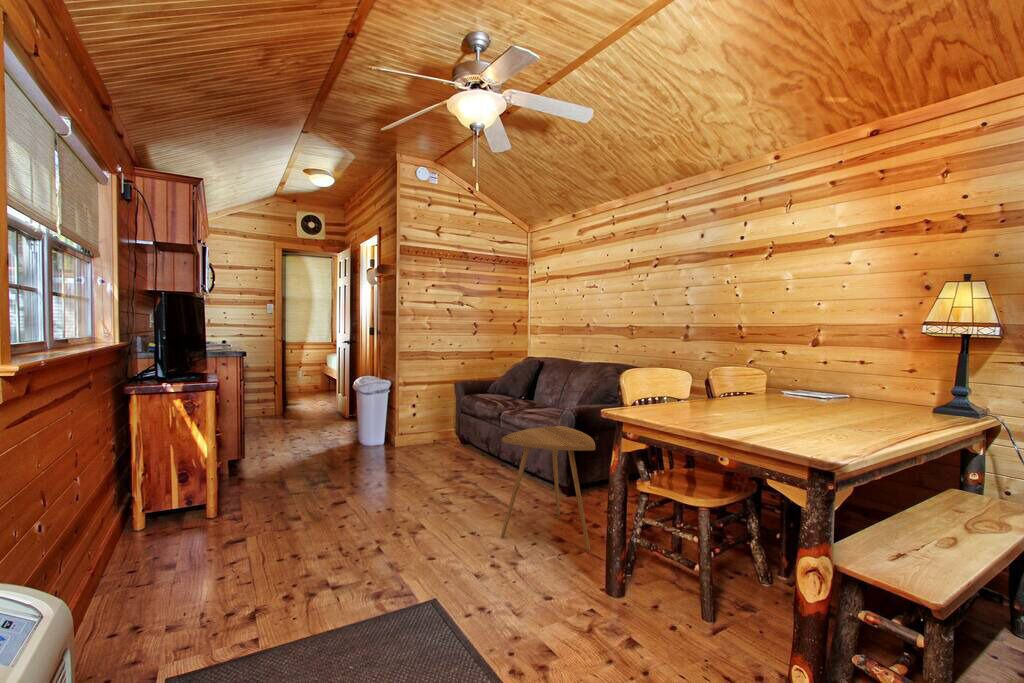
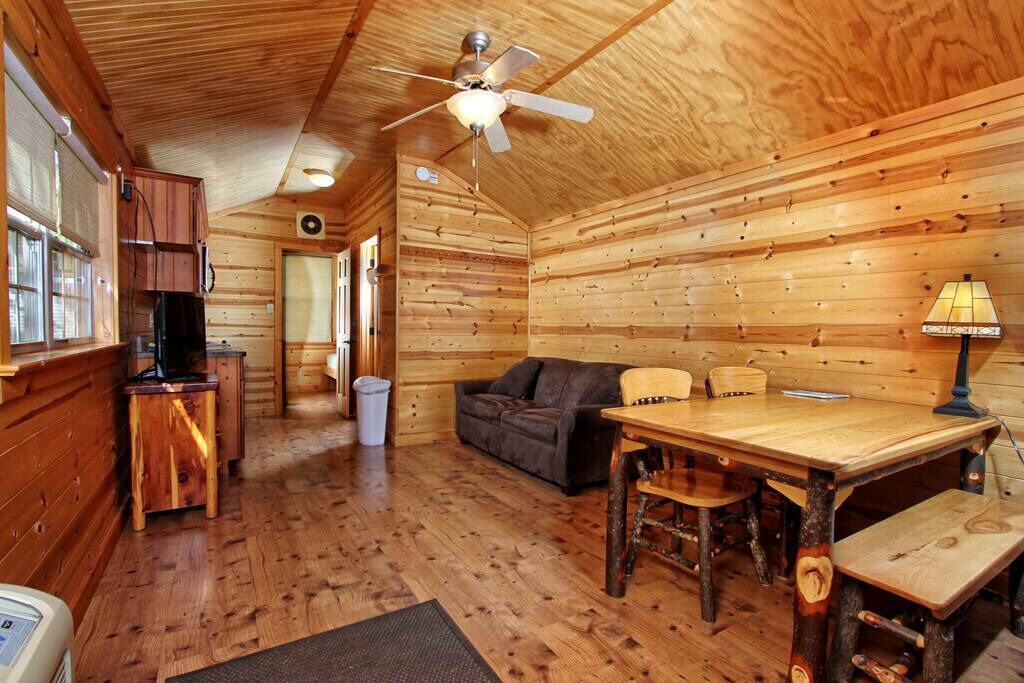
- side table (556, 486)
